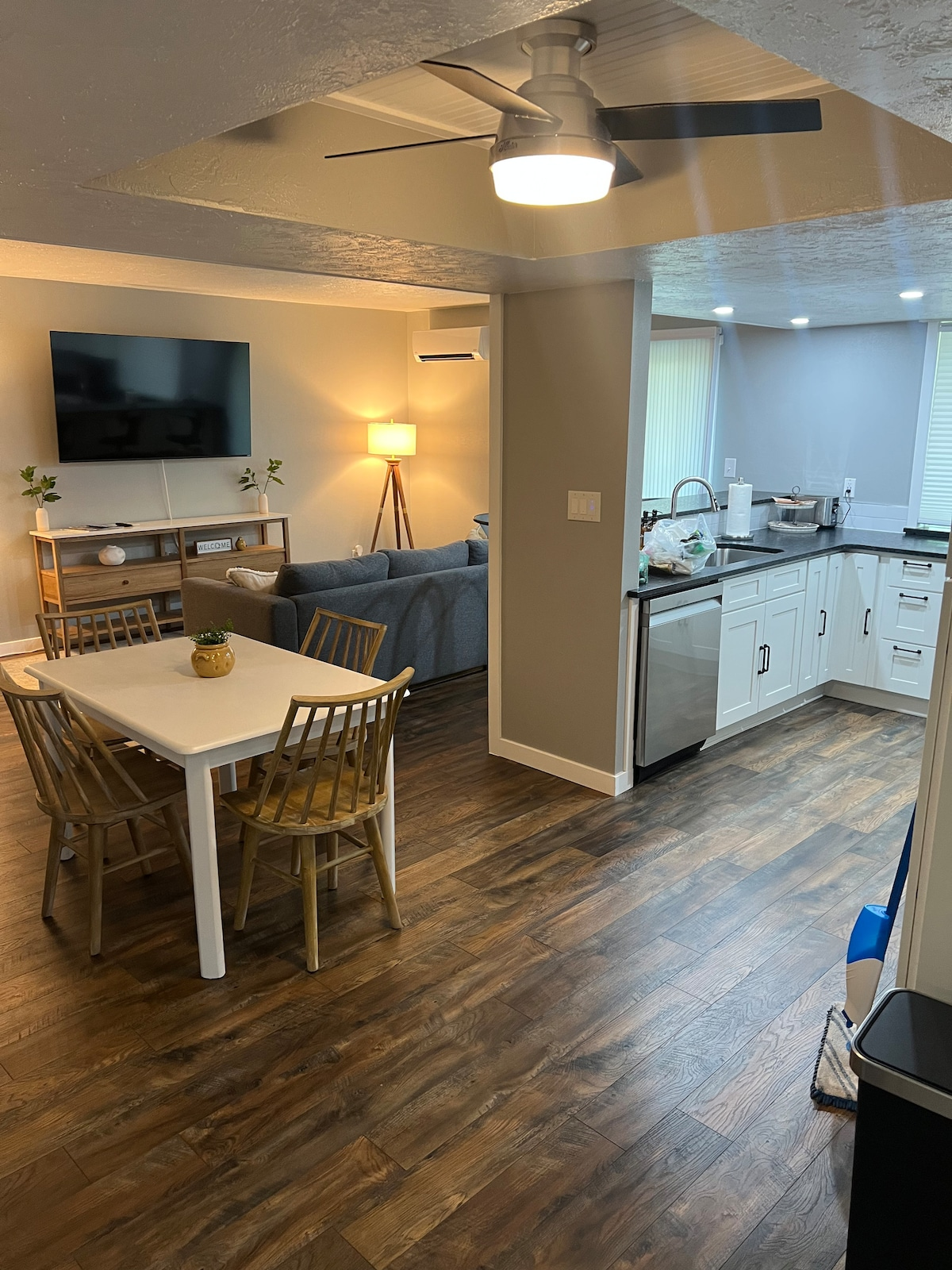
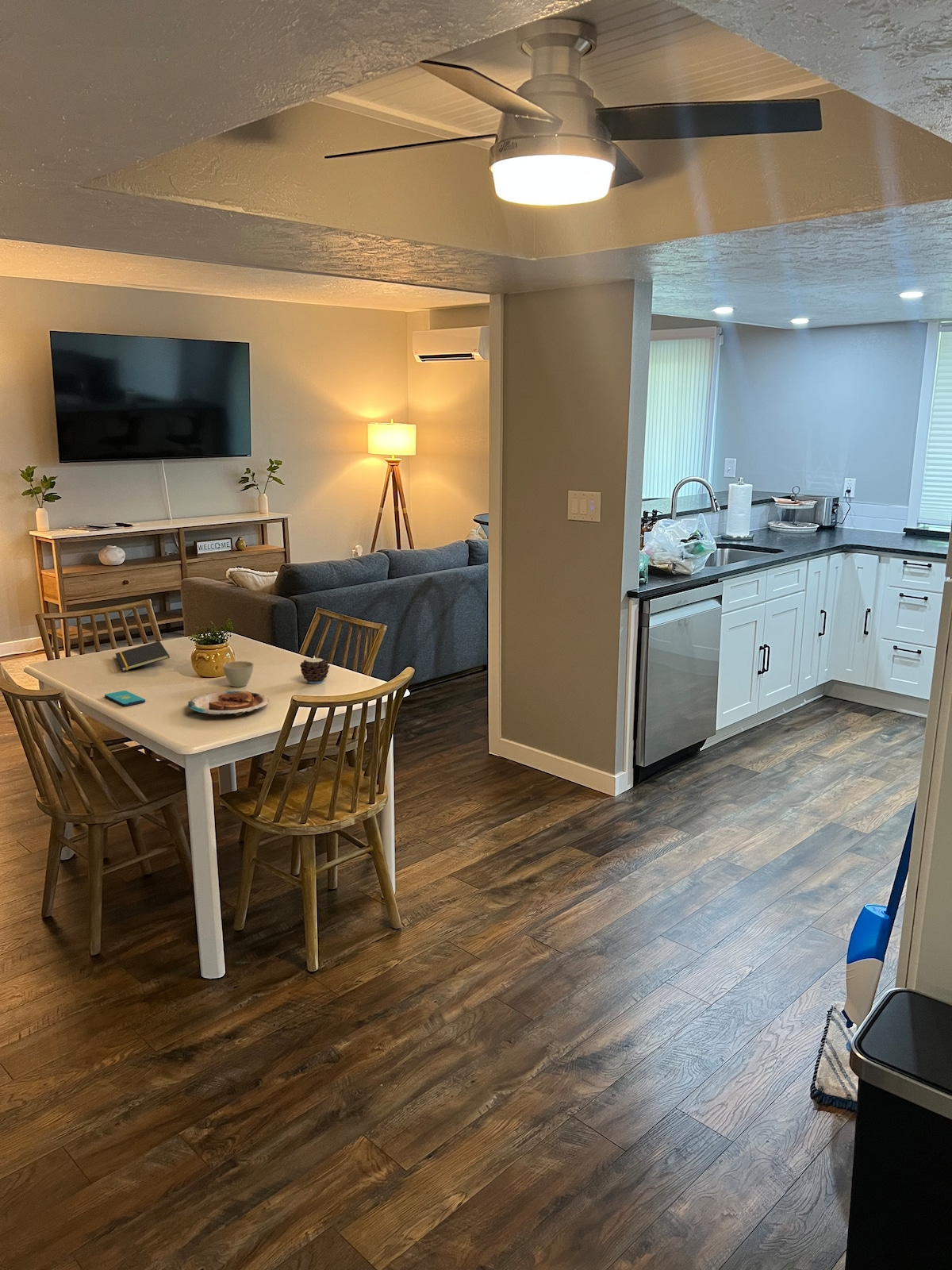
+ flower pot (238, 675)
+ smartphone (125, 698)
+ plate (228, 702)
+ notepad (141, 656)
+ candle (315, 668)
